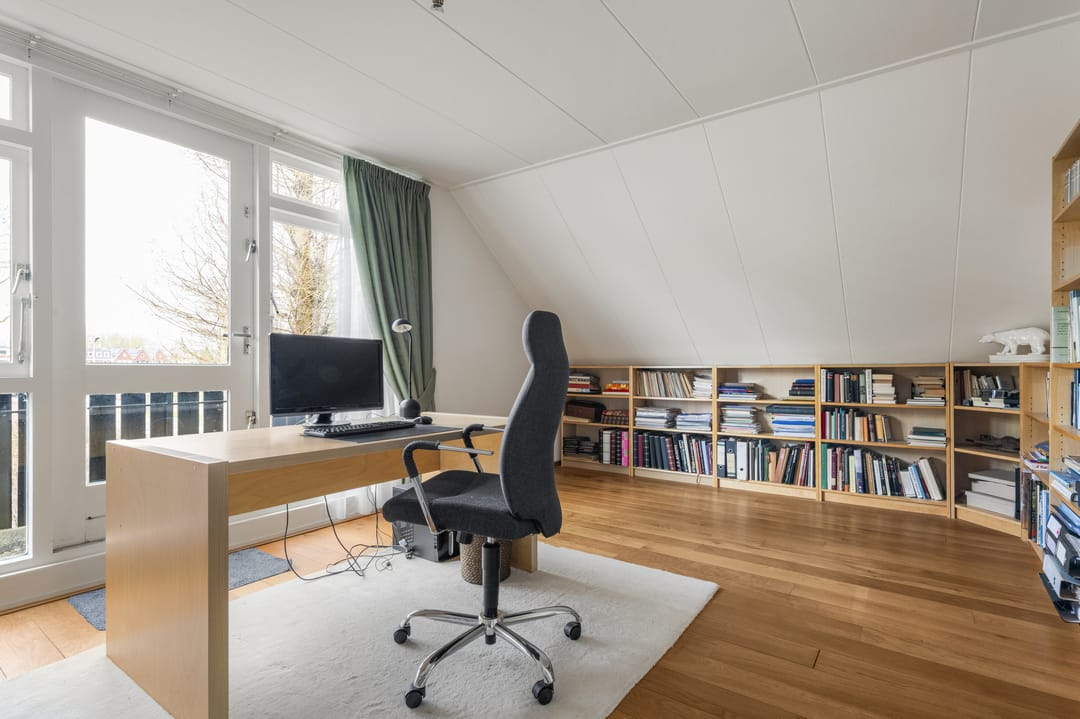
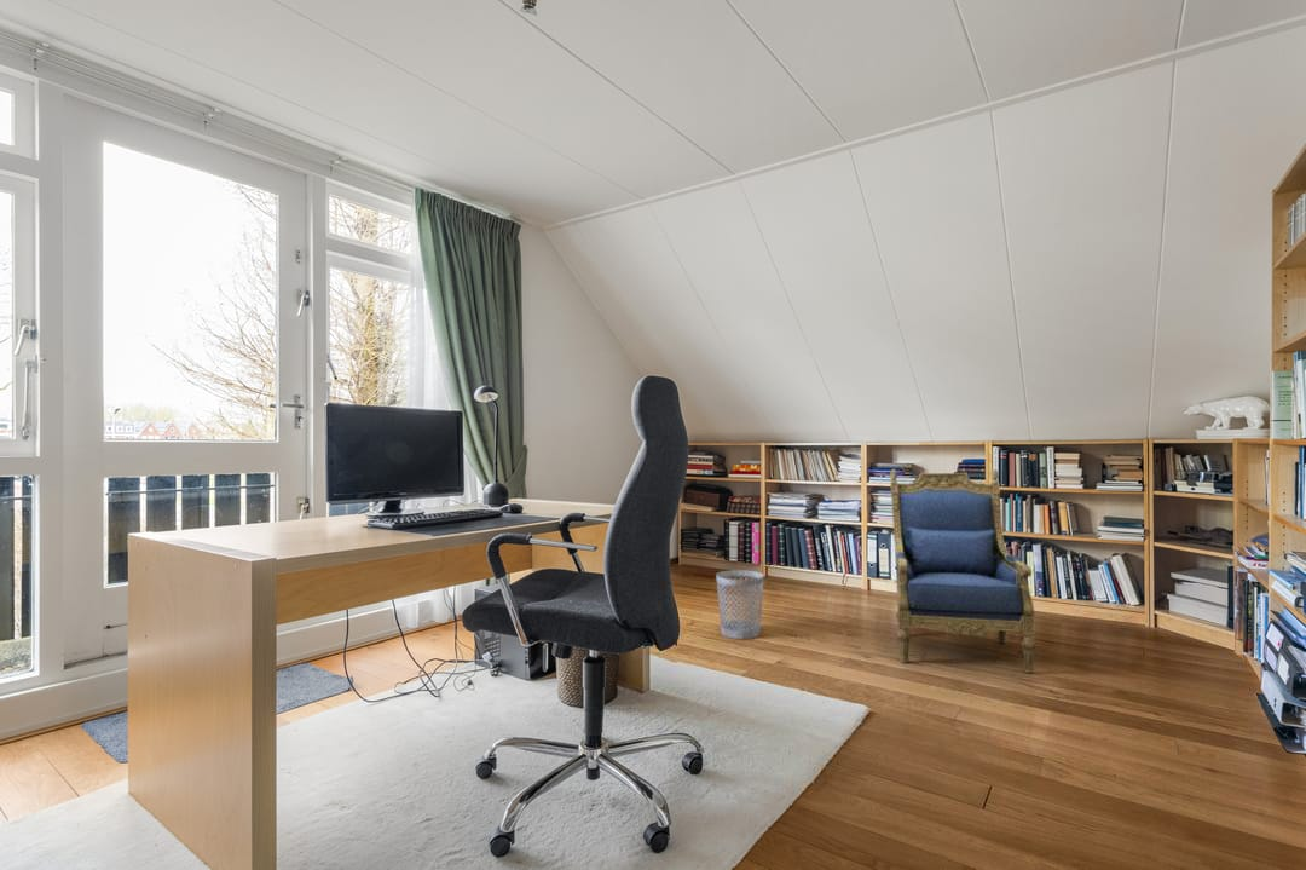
+ wastebasket (740, 604)
+ armchair (953, 549)
